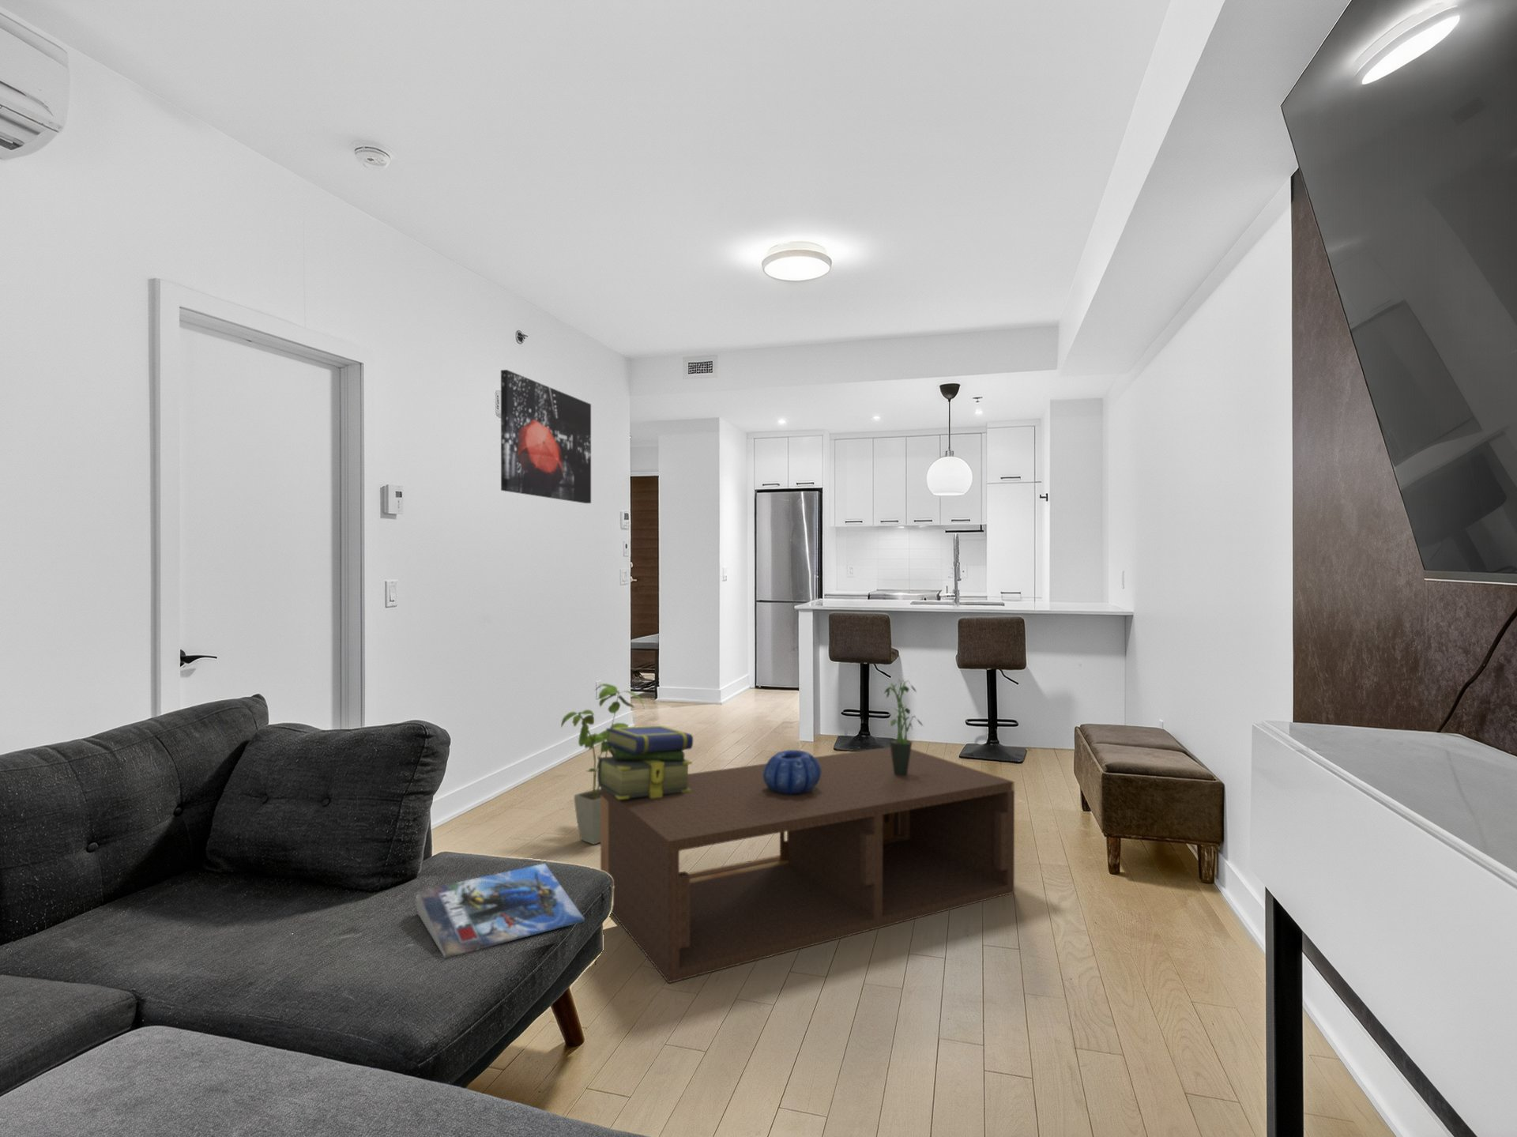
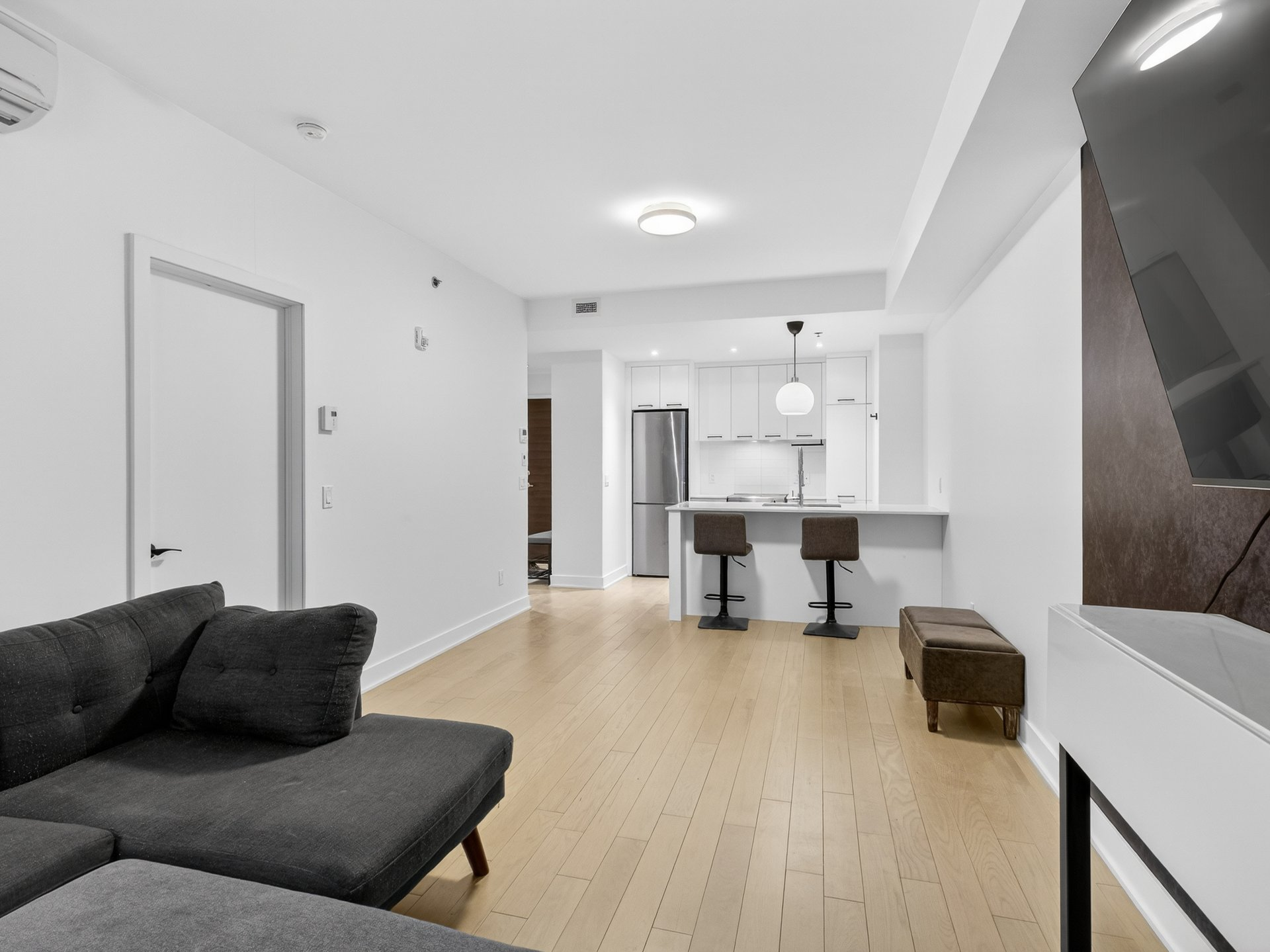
- stack of books (645, 757)
- potted plant (902, 725)
- house plant (606, 756)
- decorative bowl (792, 770)
- magazine (498, 904)
- wall art (549, 442)
- coffee table (809, 840)
